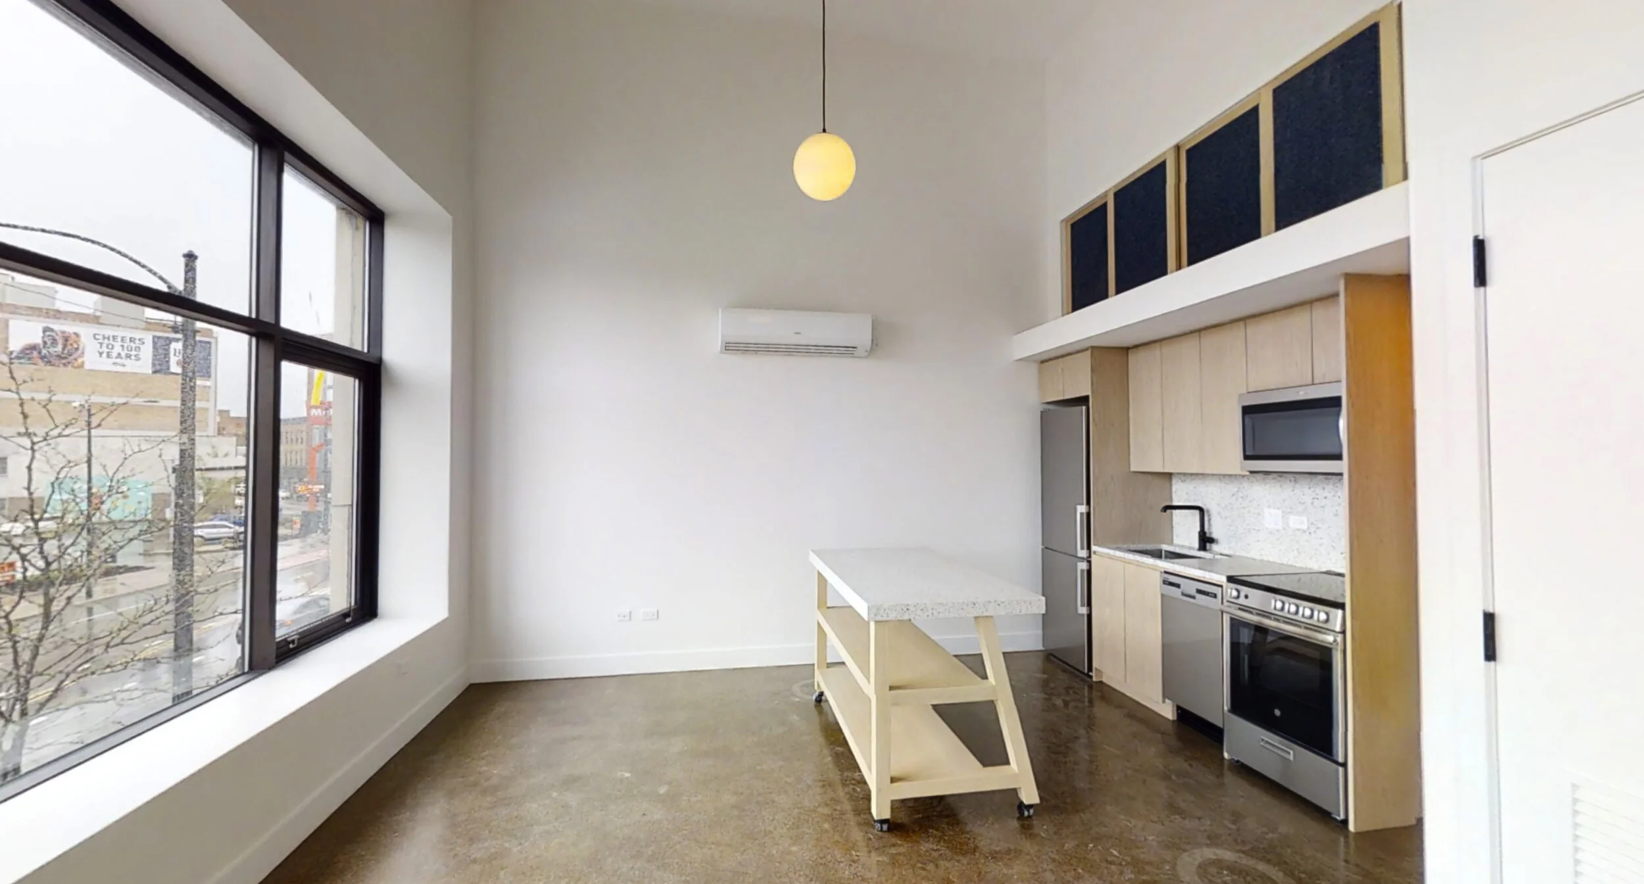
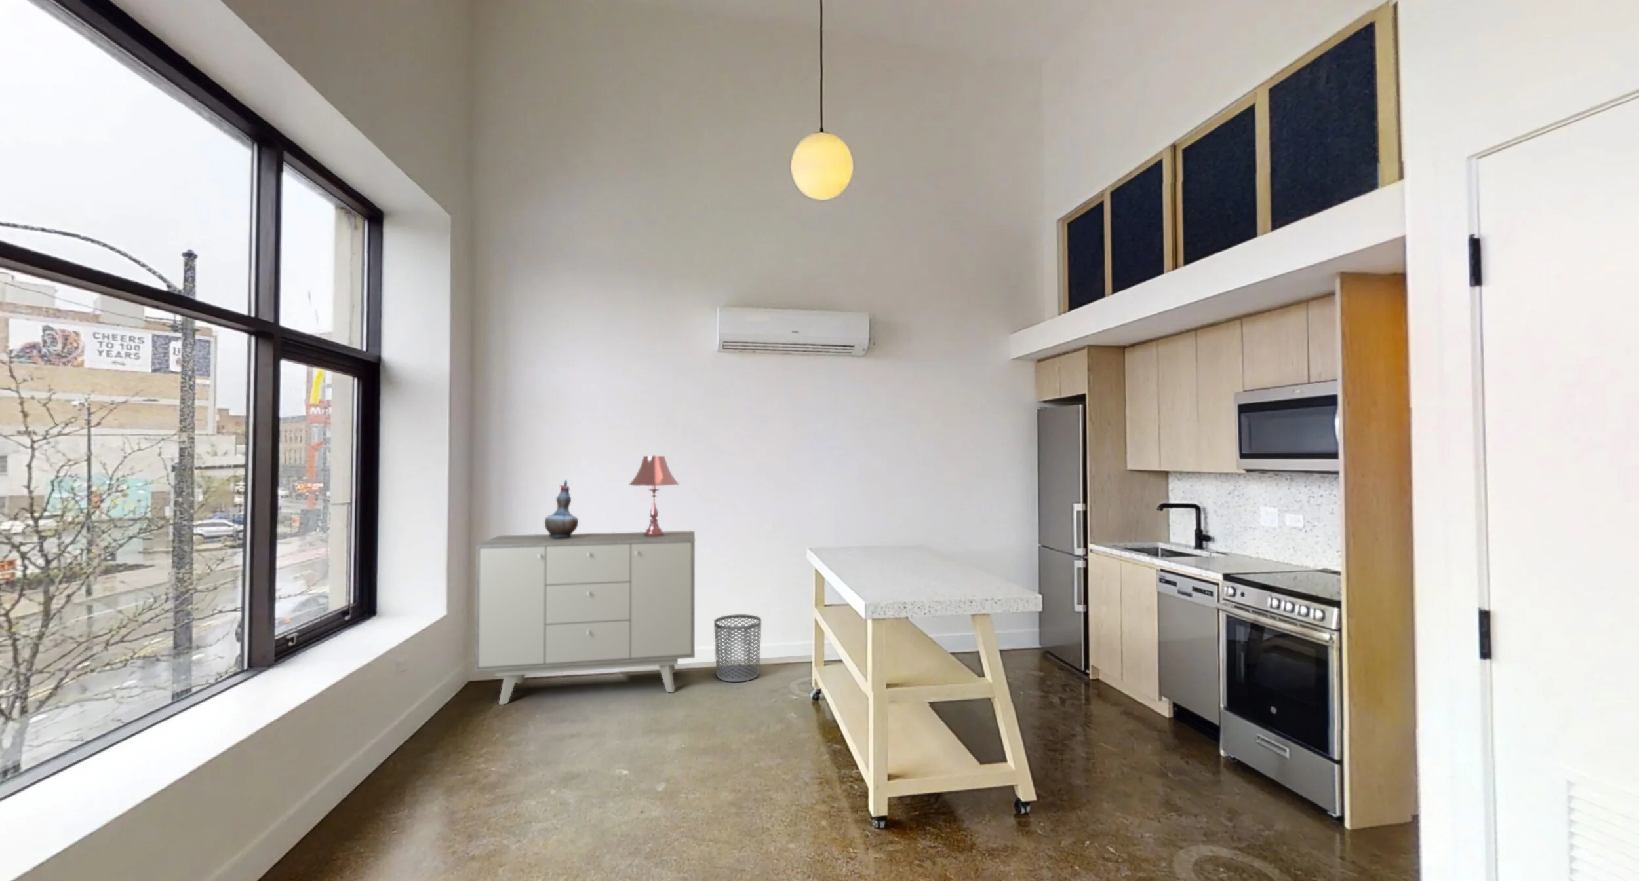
+ decorative vase (561, 508)
+ table lamp (653, 495)
+ sideboard (594, 612)
+ waste bin (738, 647)
